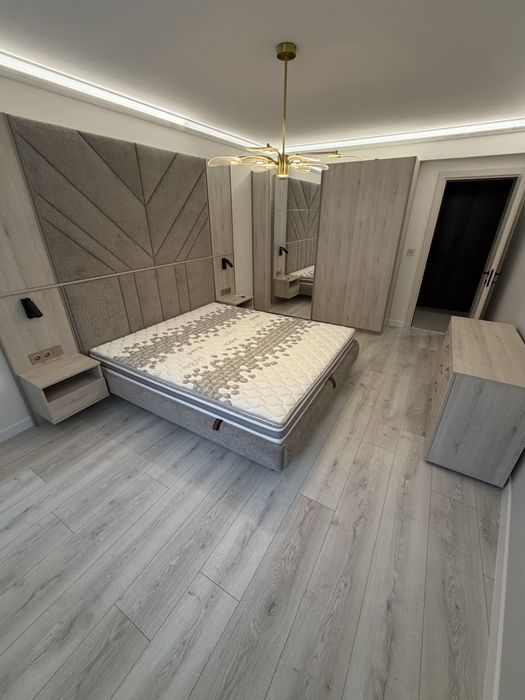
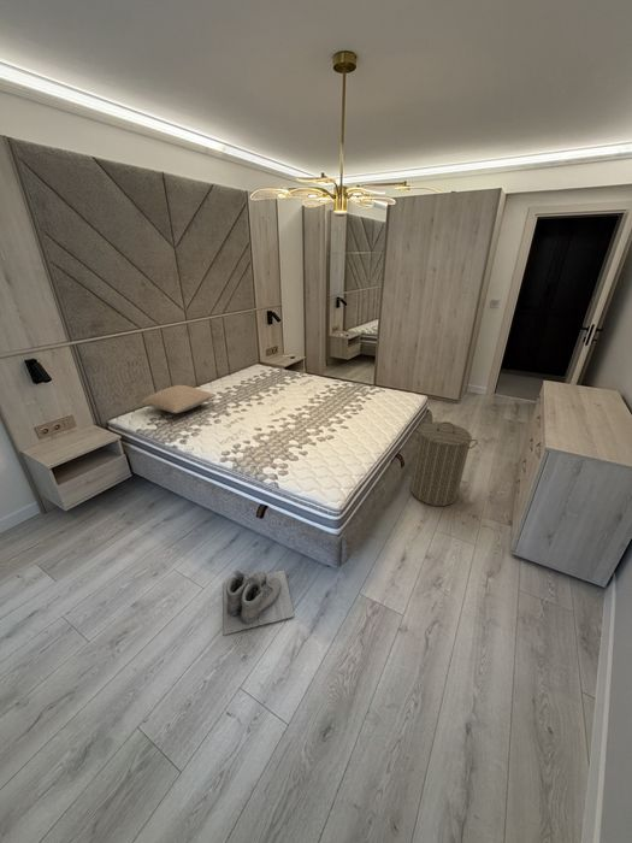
+ pillow (179, 399)
+ boots (255, 588)
+ laundry hamper (439, 458)
